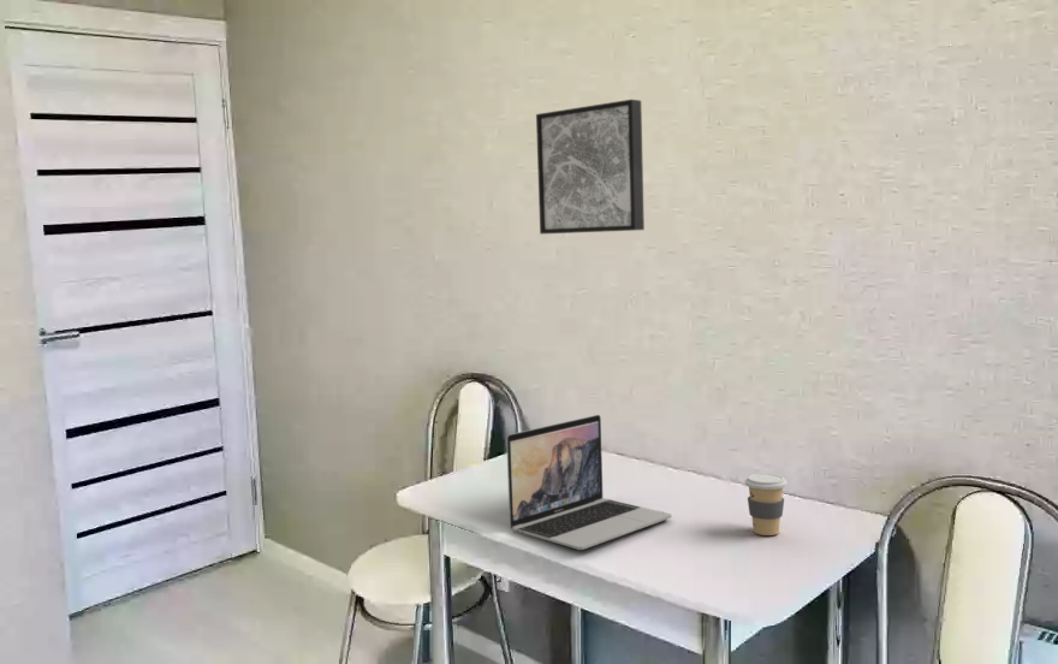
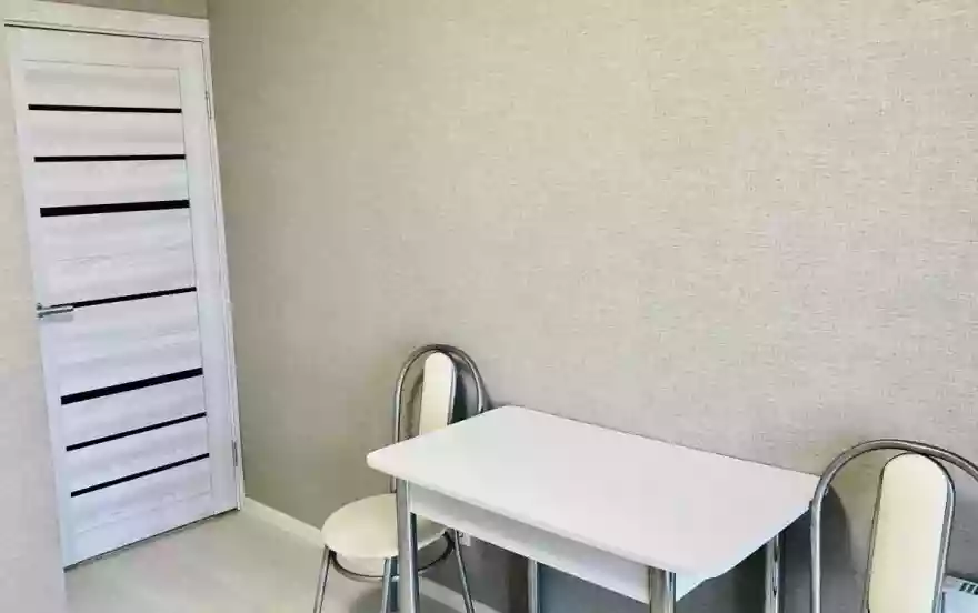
- wall art (588, 170)
- laptop (590, 478)
- coffee cup (766, 504)
